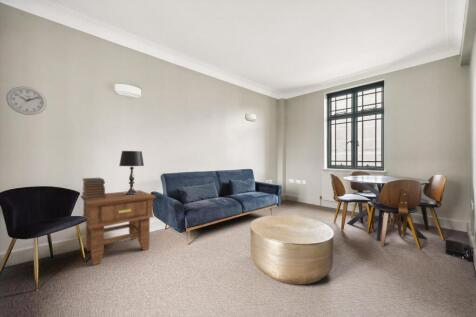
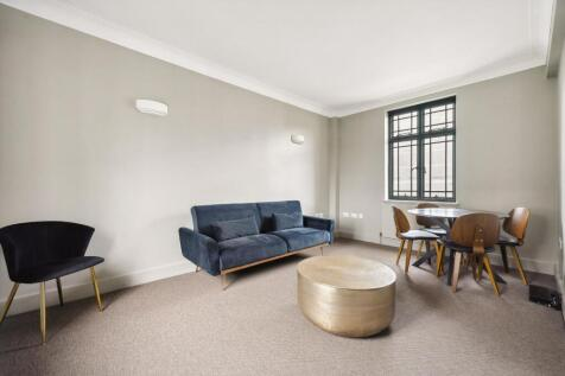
- side table (118, 222)
- book stack (93, 187)
- wall clock (27, 100)
- table lamp (131, 172)
